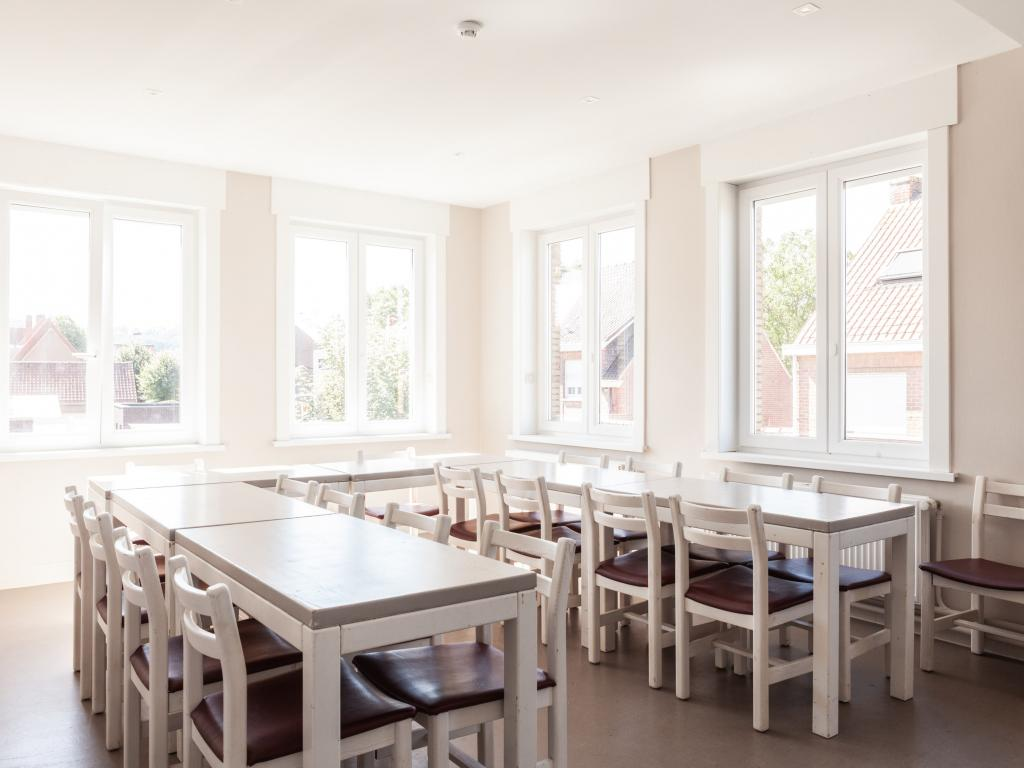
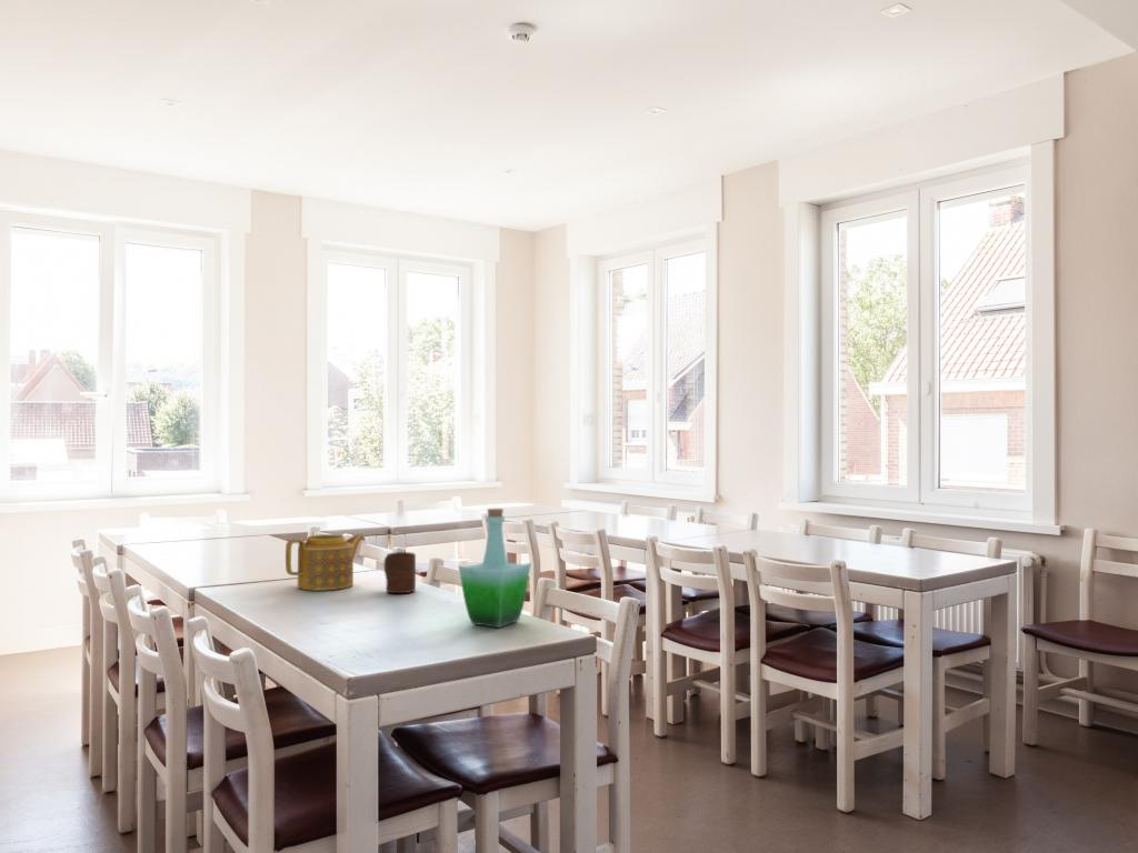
+ bottle (495, 565)
+ teapot (327, 560)
+ cup (397, 572)
